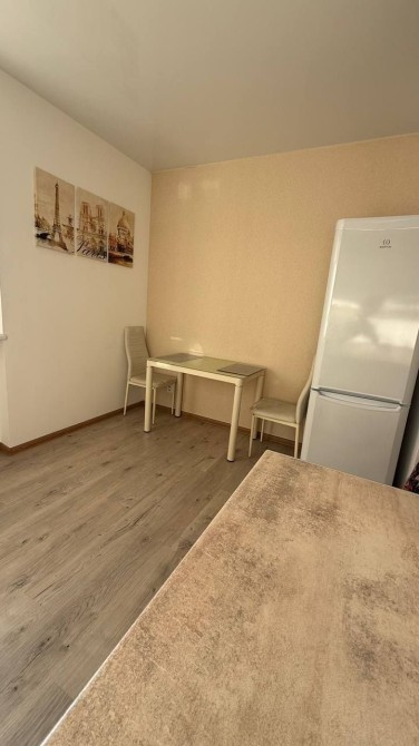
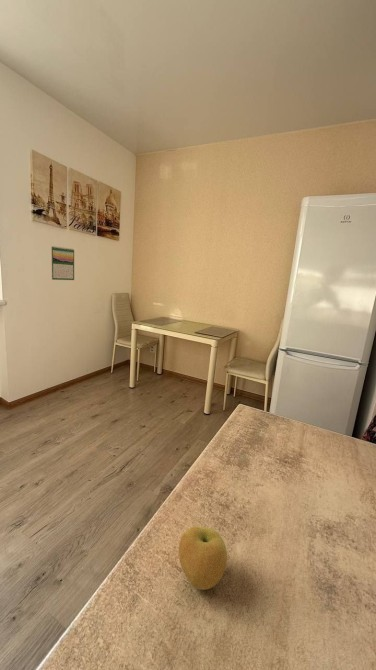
+ calendar (63, 263)
+ apple (201, 557)
